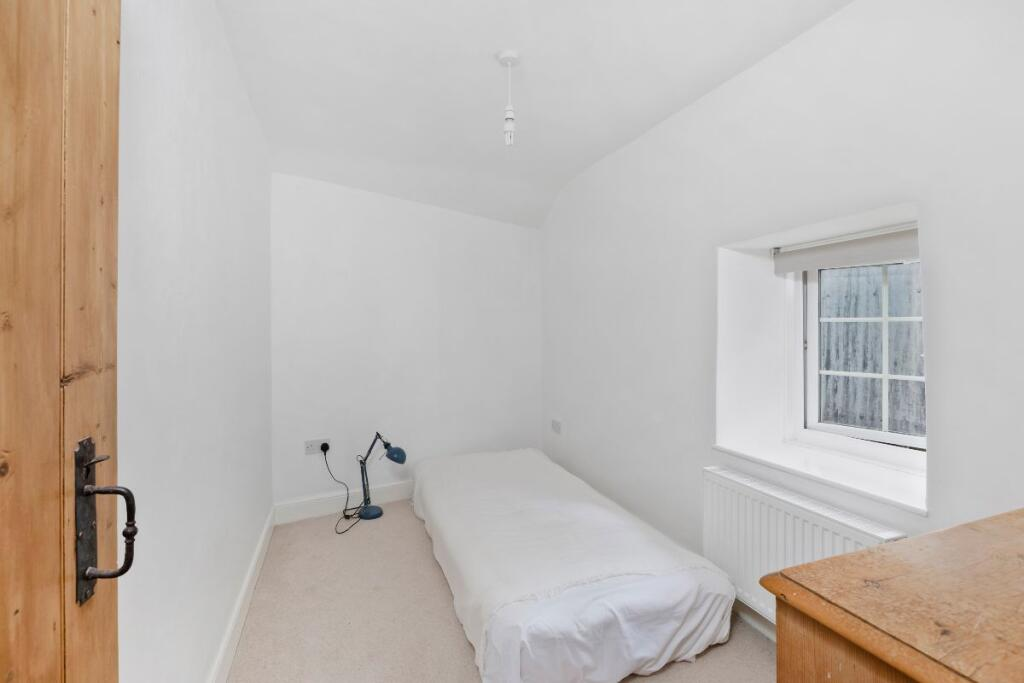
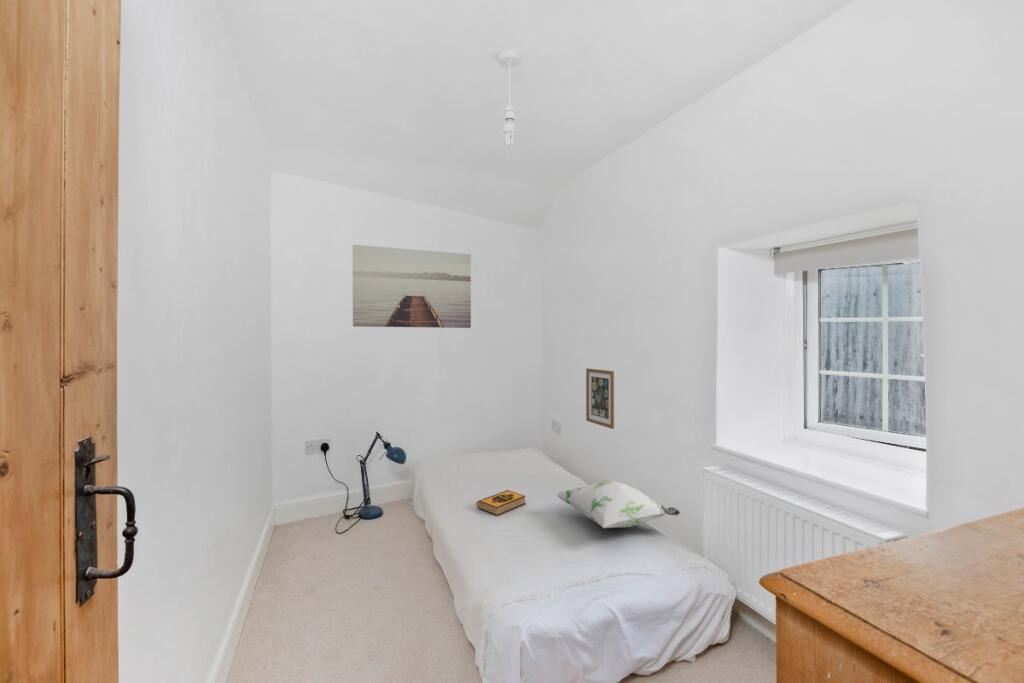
+ wall art (599, 397)
+ decorative pillow (615, 503)
+ hardback book (501, 501)
+ wall art (414, 288)
